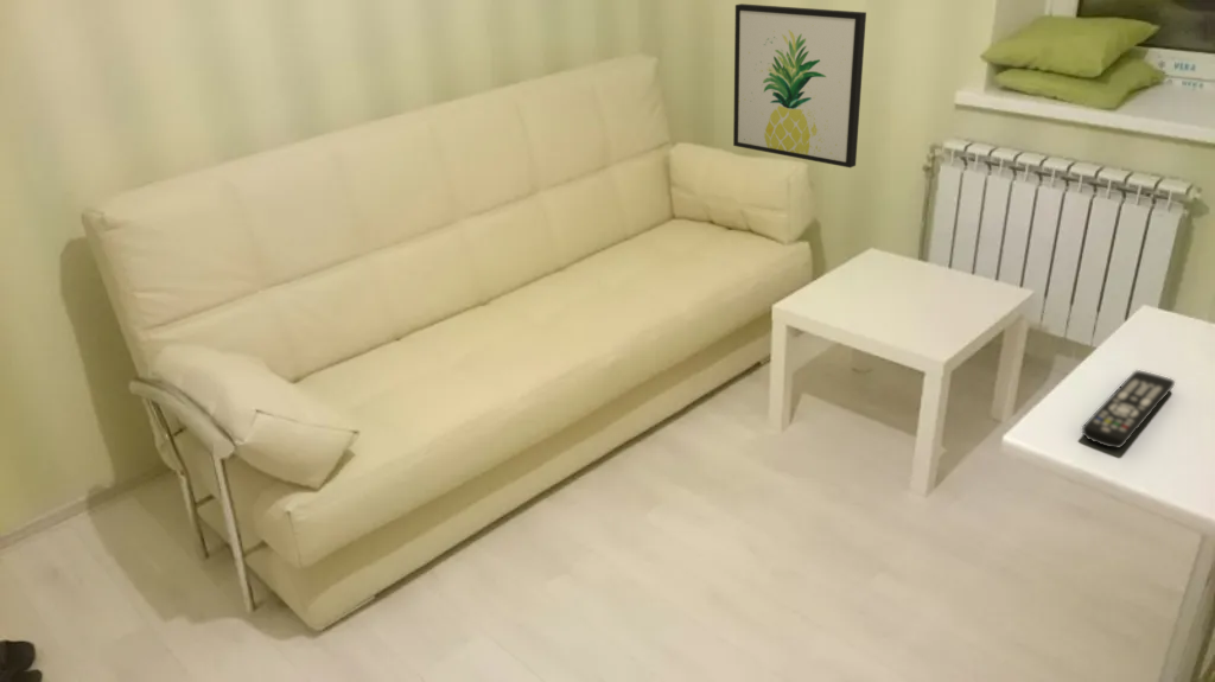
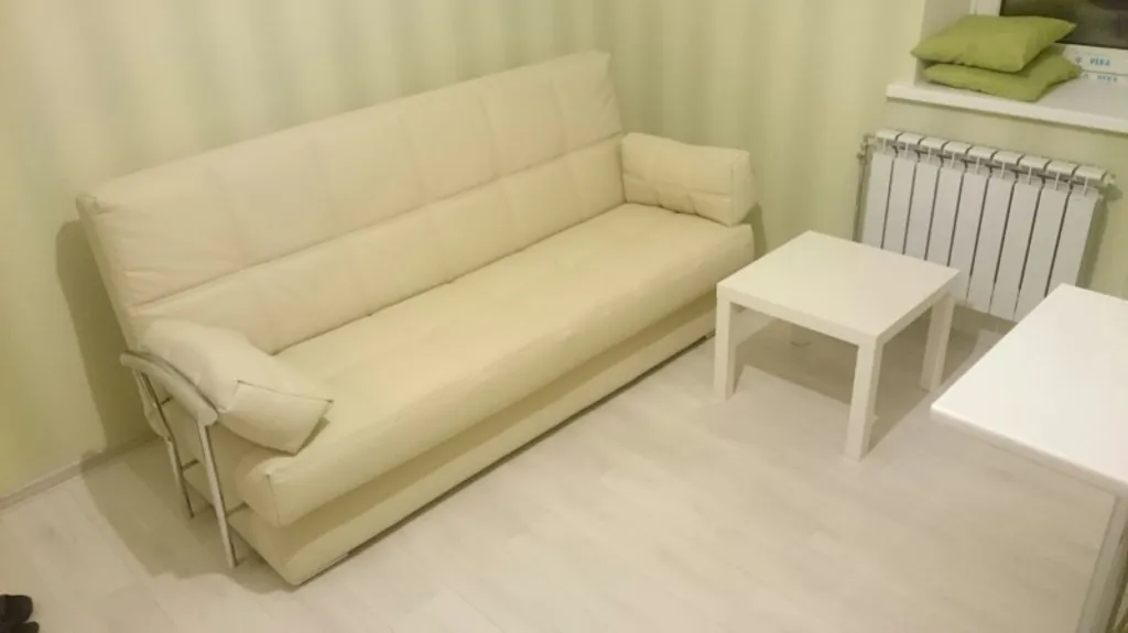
- wall art (794, 84)
- remote control (1128, 407)
